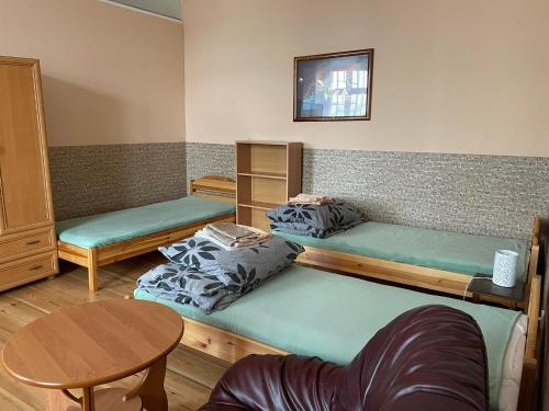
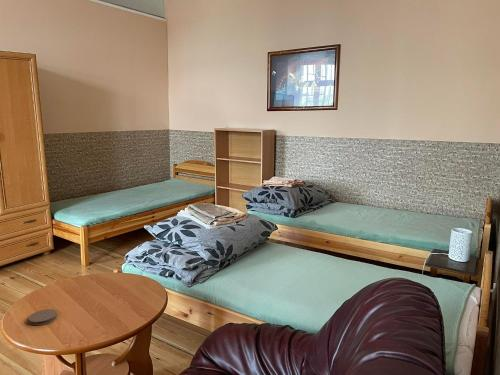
+ coaster (43, 316)
